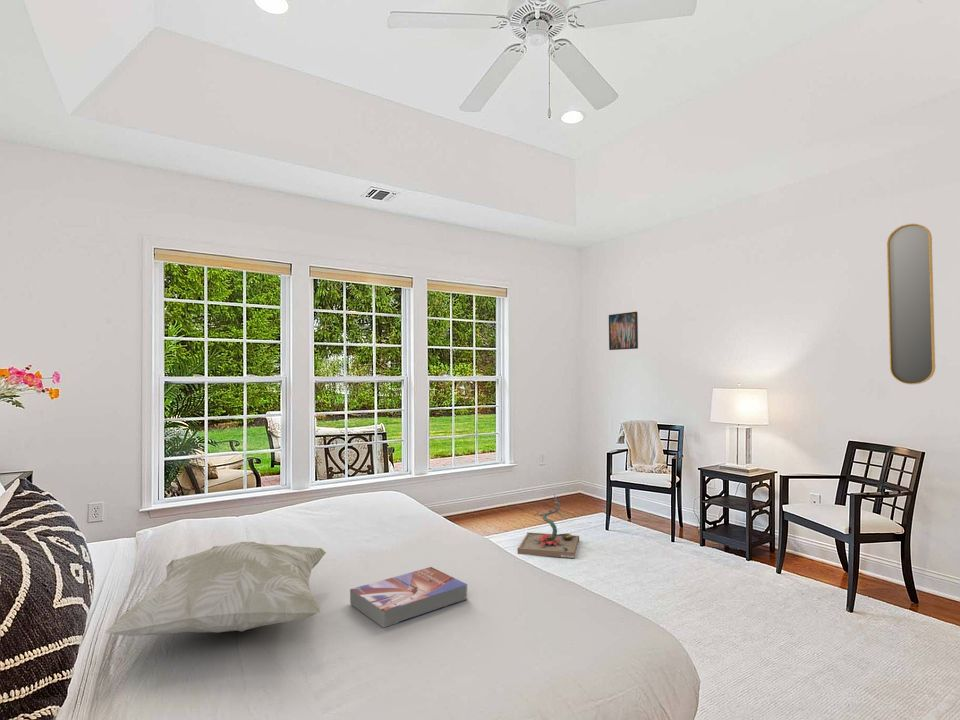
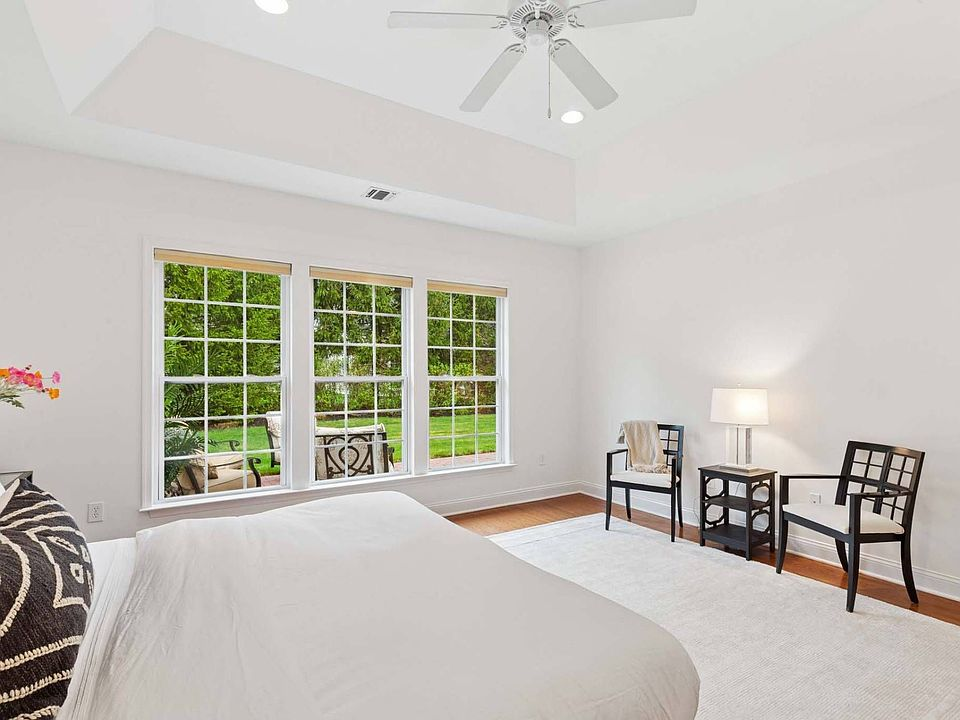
- home mirror (910, 304)
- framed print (622, 331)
- decorative plant (549, 522)
- textbook (409, 593)
- decorative pillow (235, 585)
